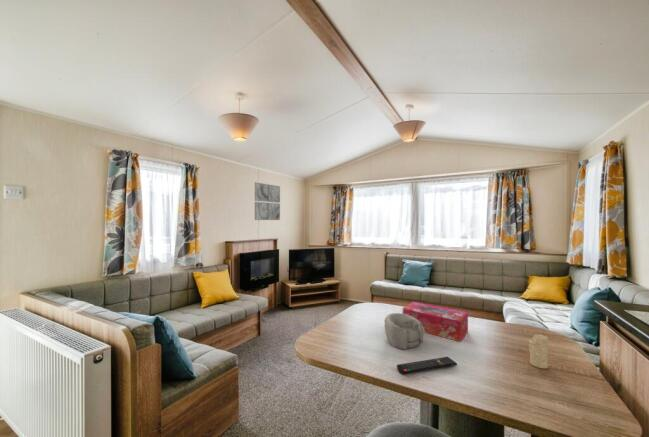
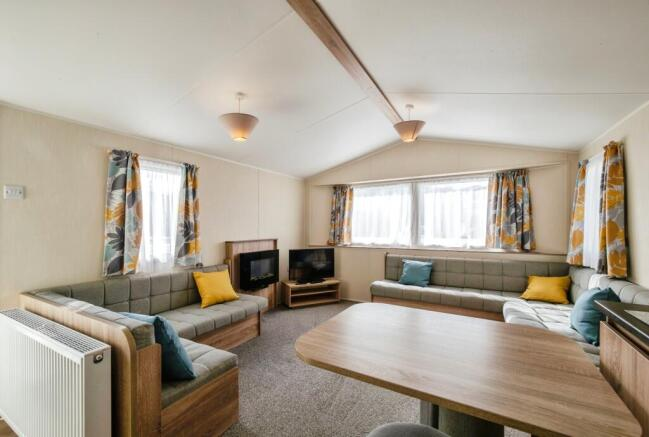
- decorative bowl (402, 329)
- remote control (426, 365)
- tissue box (434, 319)
- candle (538, 350)
- wall art (268, 201)
